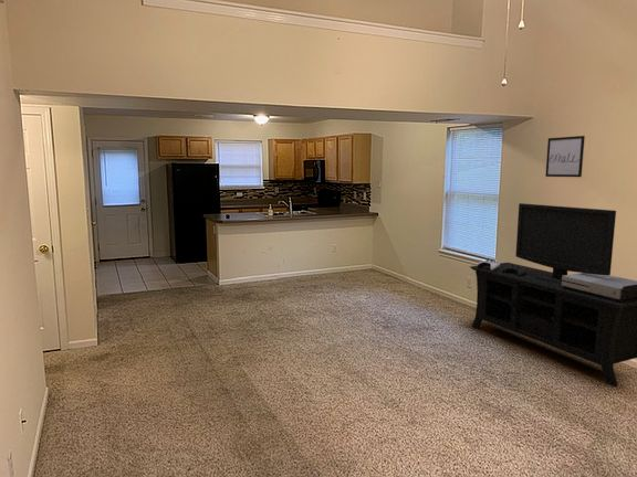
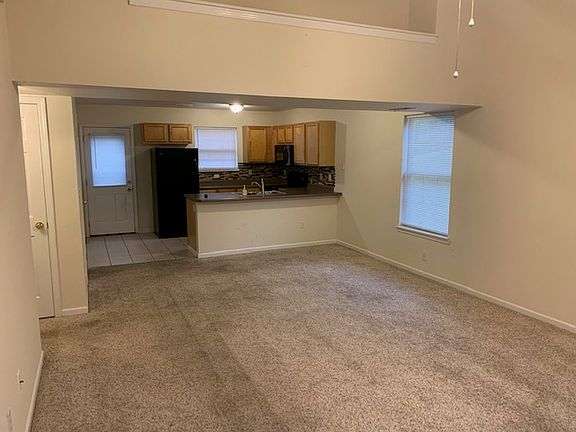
- wall art (564, 157)
- media console (553, 278)
